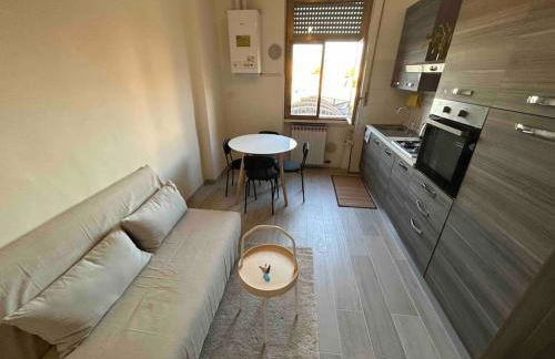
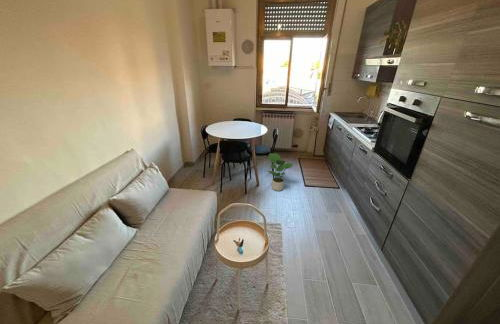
+ potted plant (279, 172)
